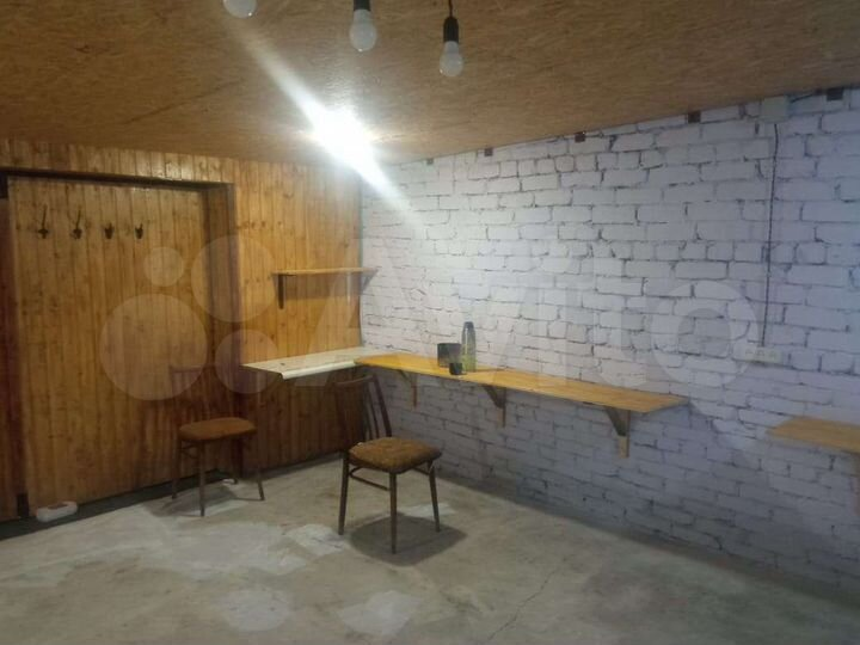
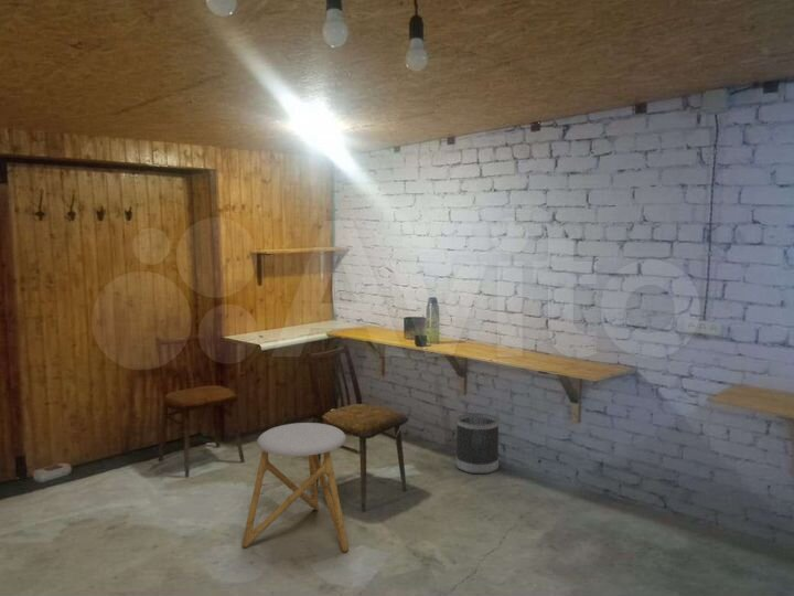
+ wastebasket (476, 441)
+ stool (293, 486)
